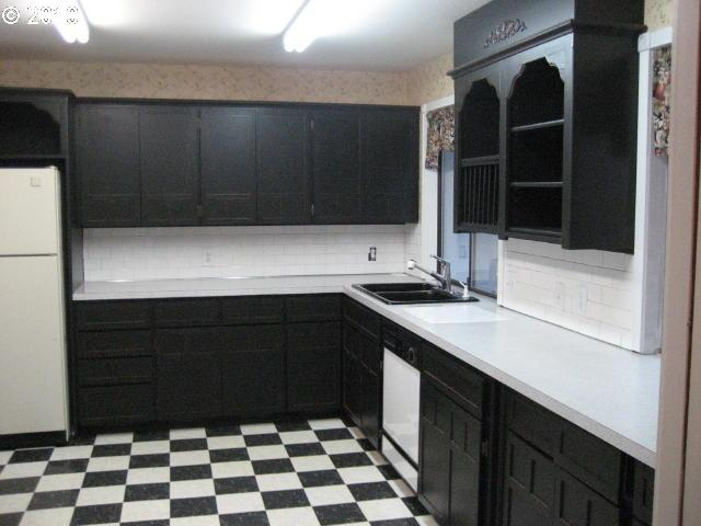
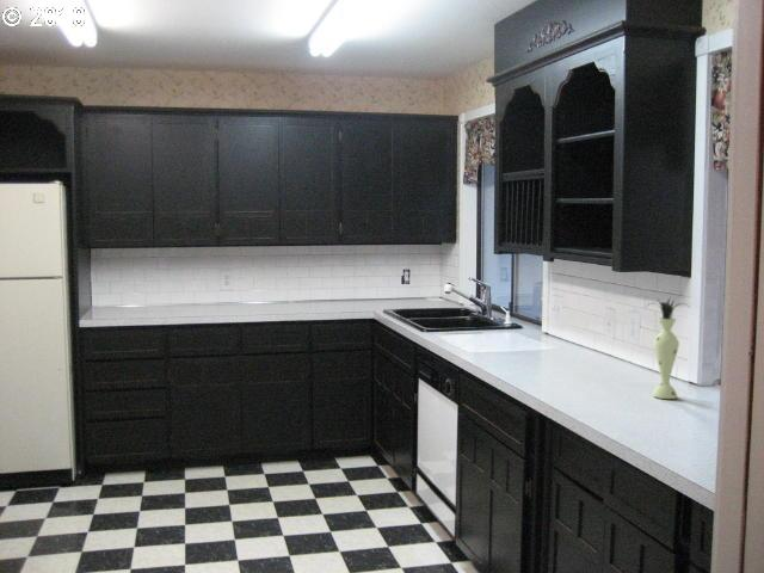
+ vase (666, 346)
